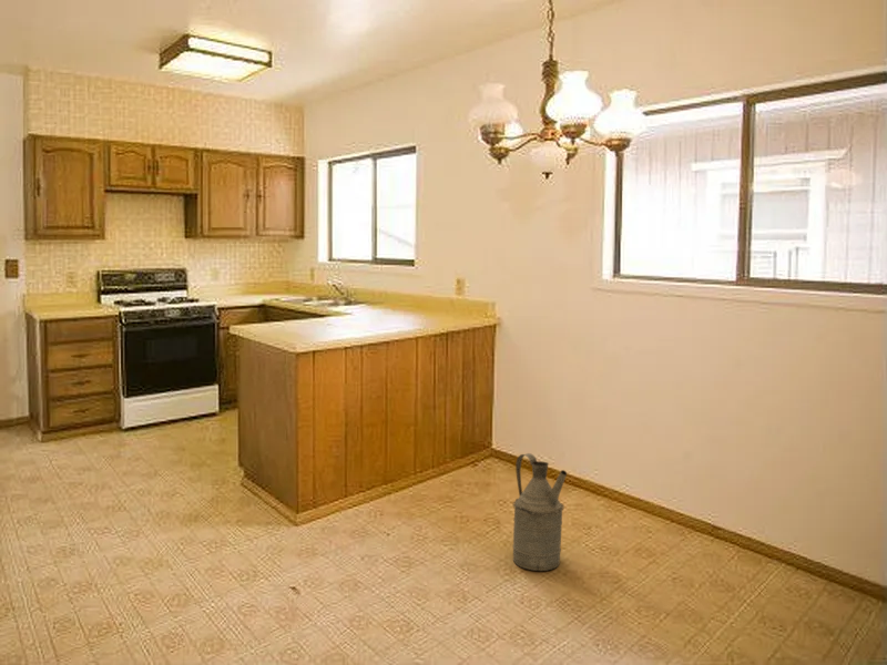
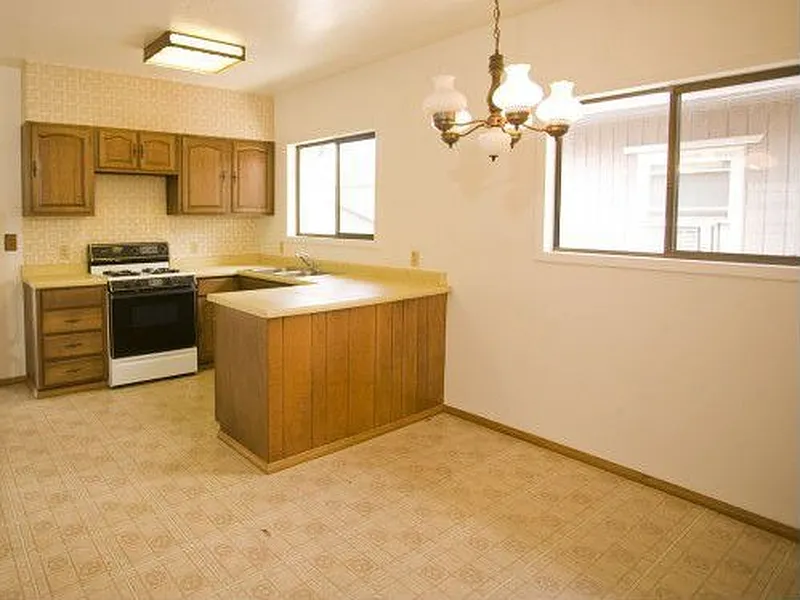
- watering can (540, 510)
